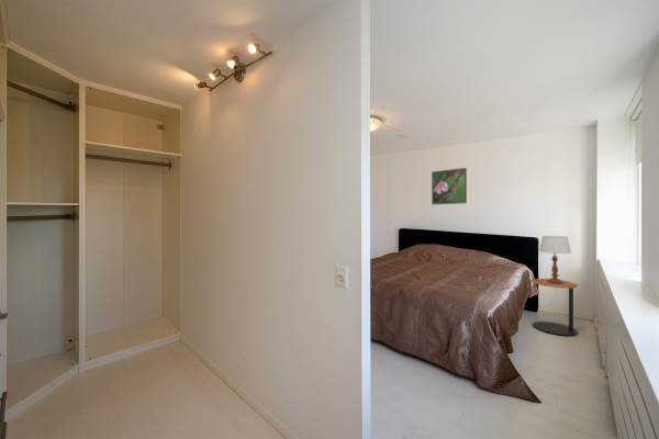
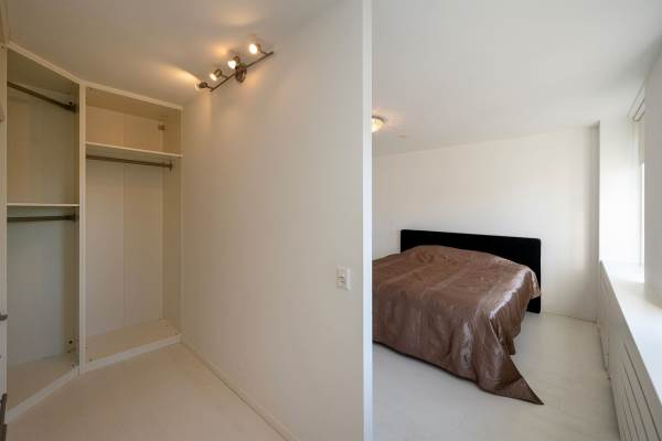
- table lamp (555, 259)
- side table (569, 305)
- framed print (448, 187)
